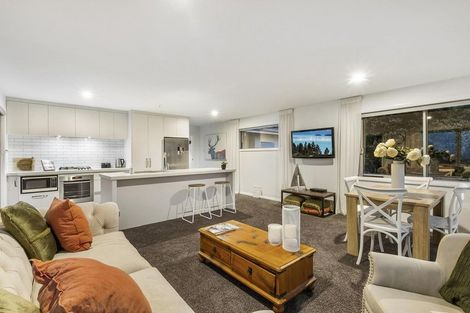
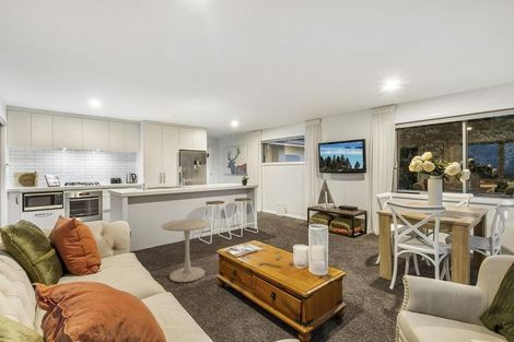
+ side table (187, 249)
